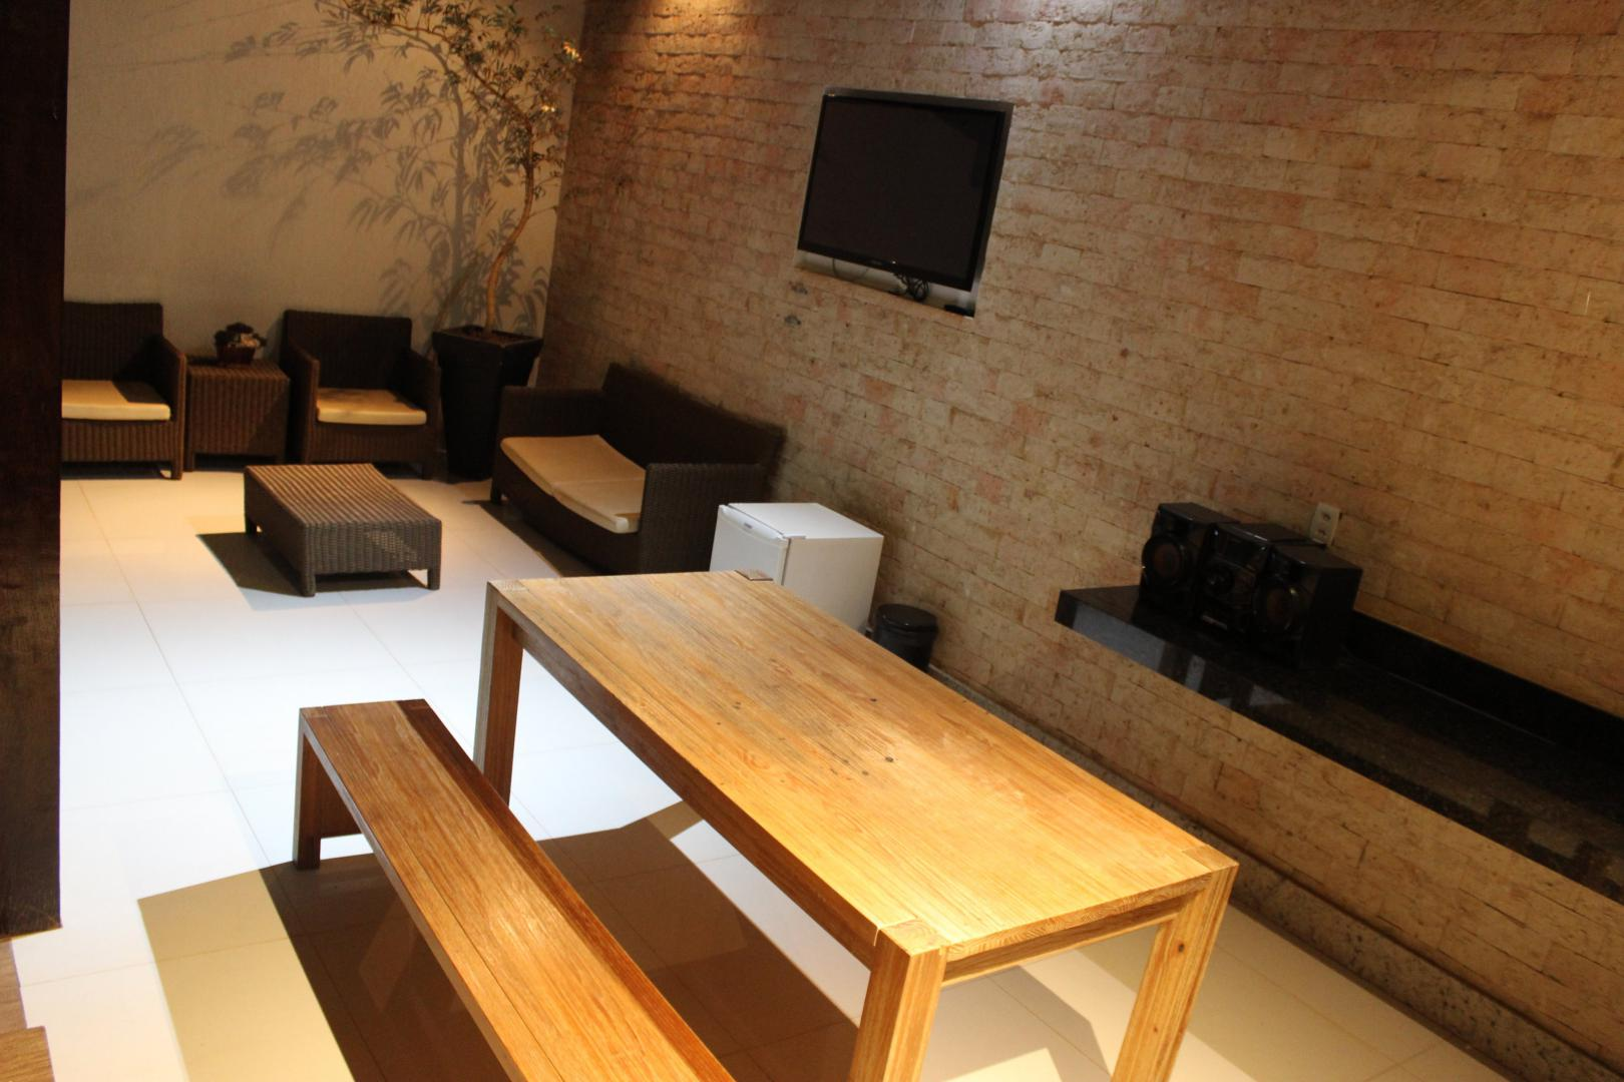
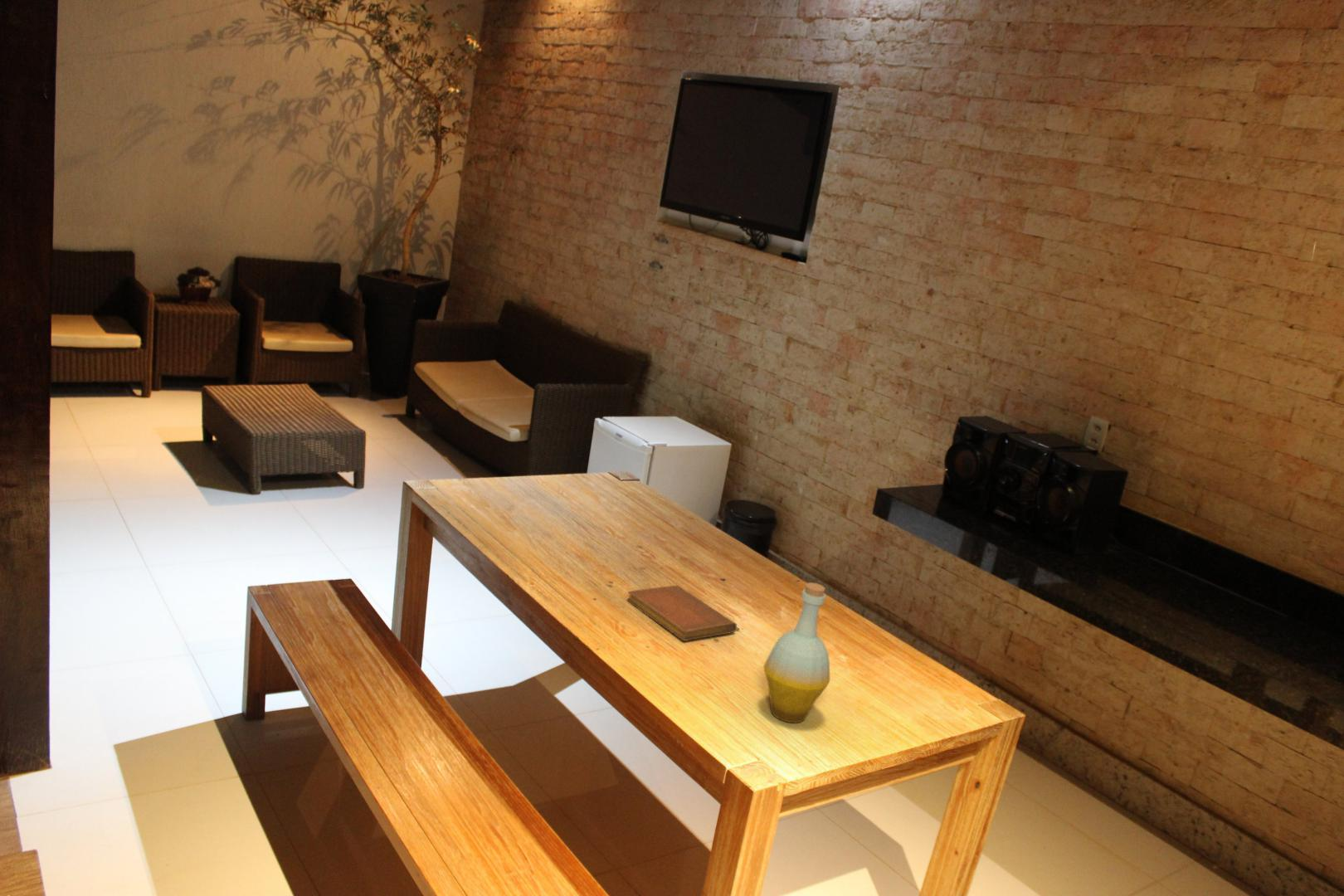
+ notebook (680, 611)
+ bottle (801, 650)
